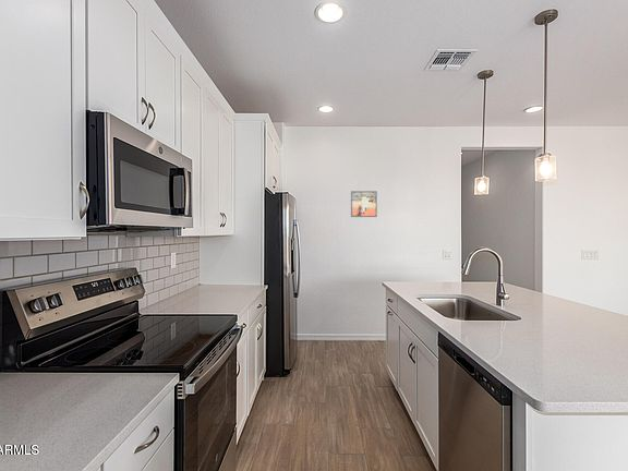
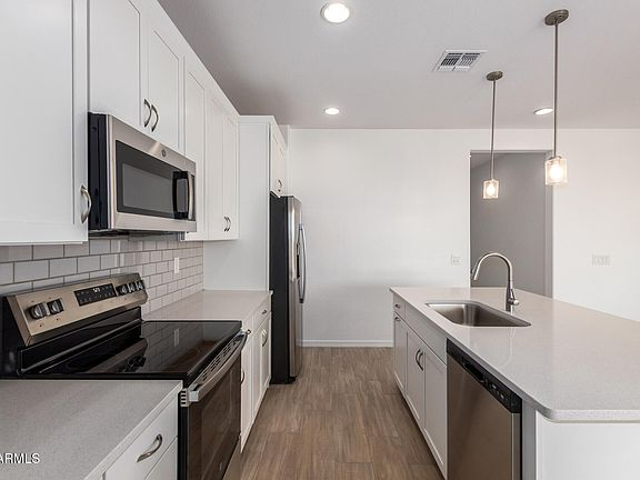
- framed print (363, 204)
